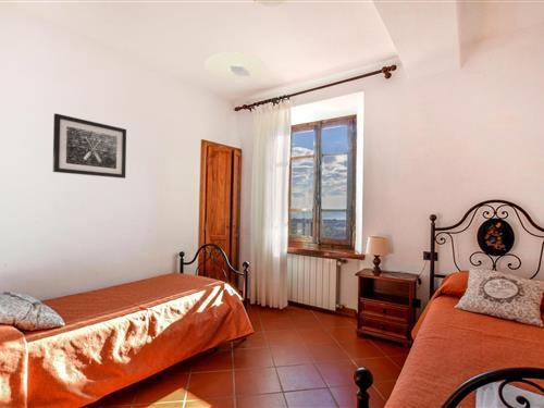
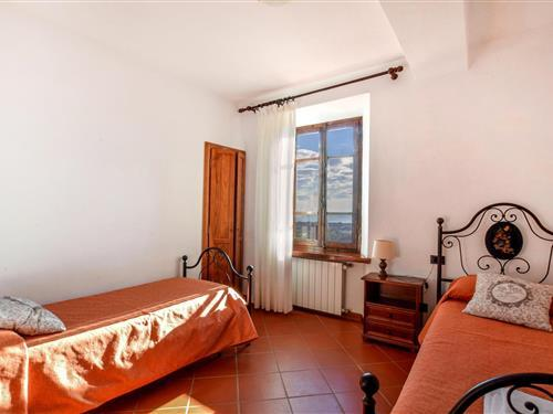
- wall art (92, 148)
- ceiling light (236, 65)
